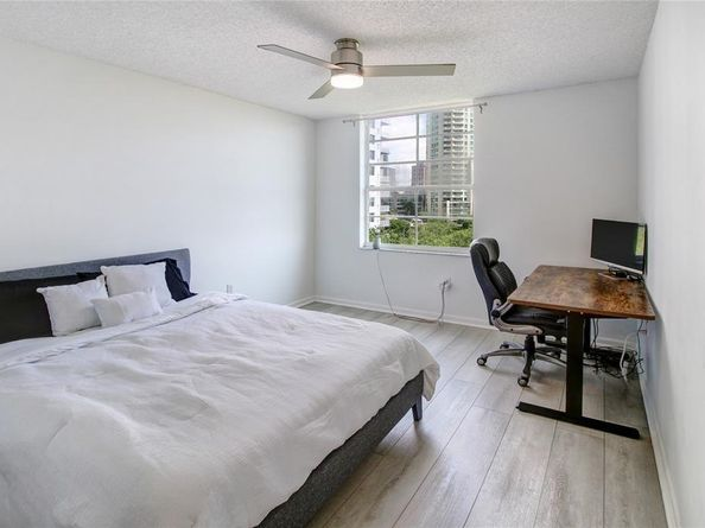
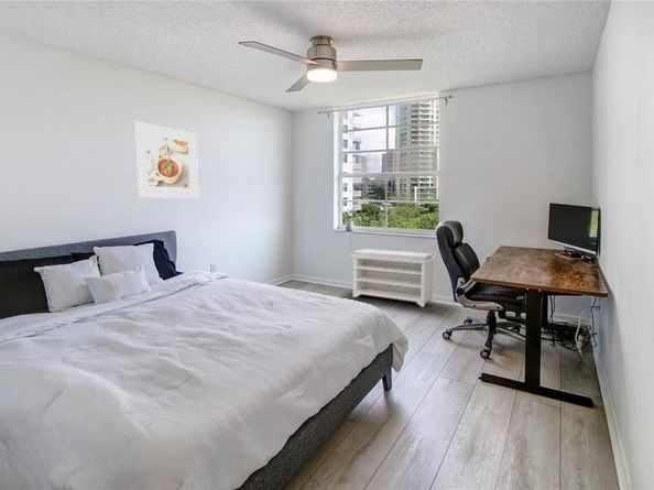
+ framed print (168, 163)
+ bench (392, 275)
